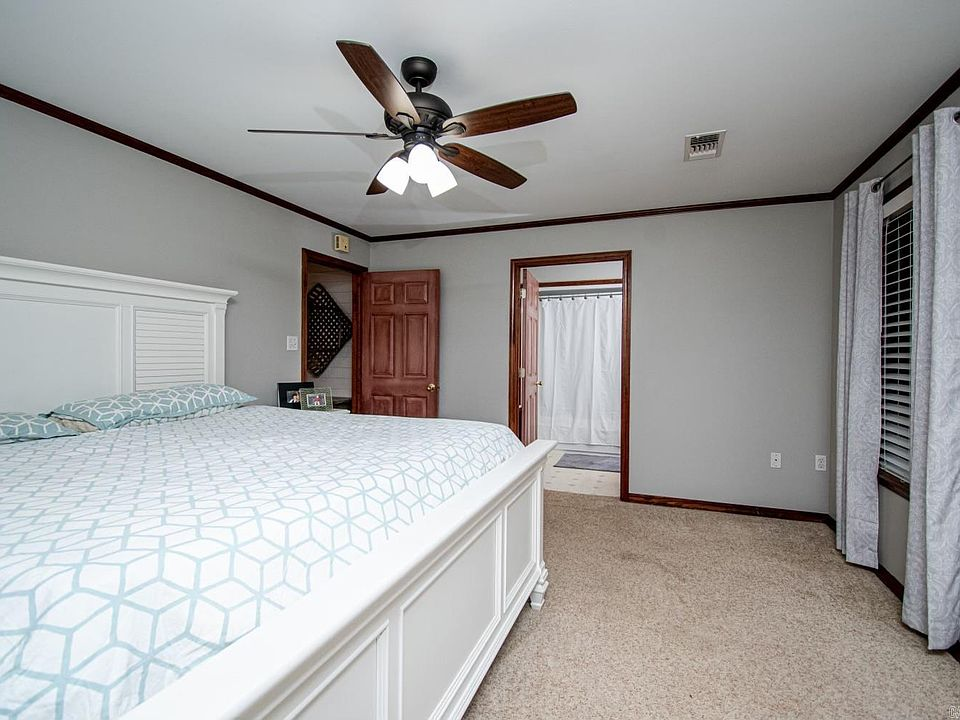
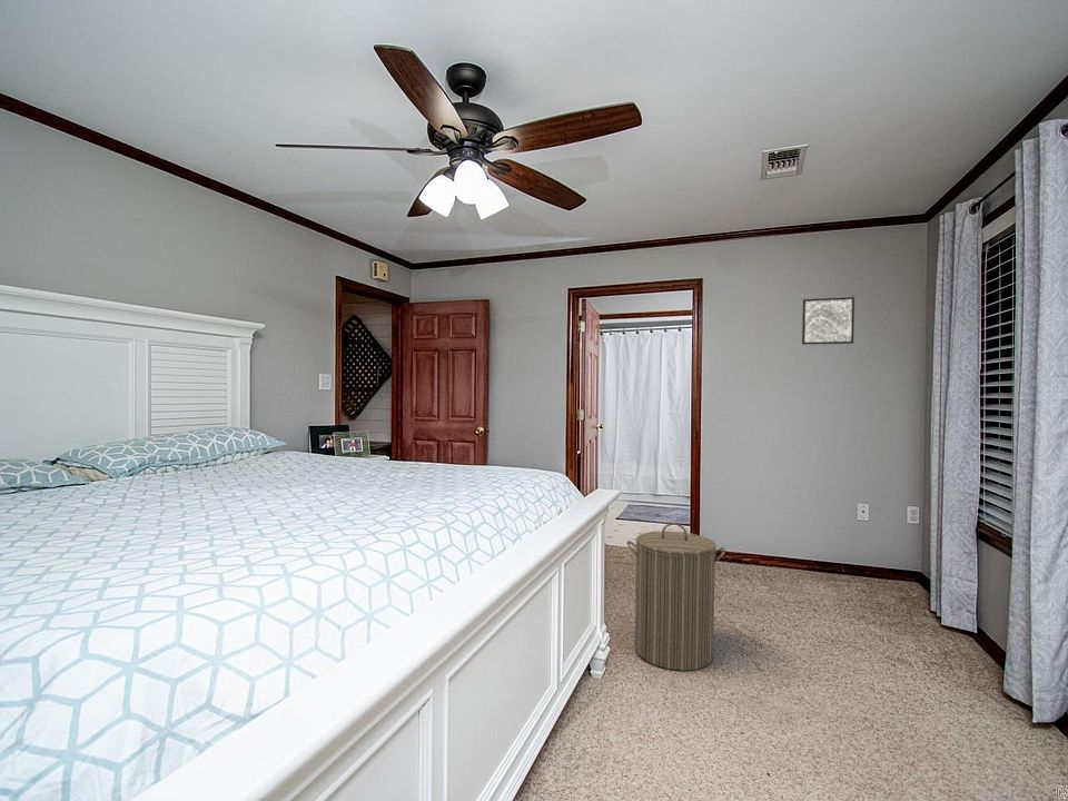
+ wall art (828, 320)
+ laundry hamper (674, 587)
